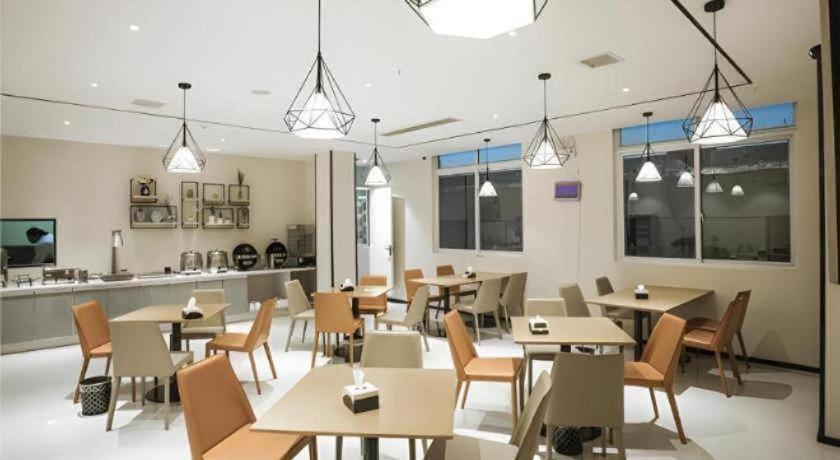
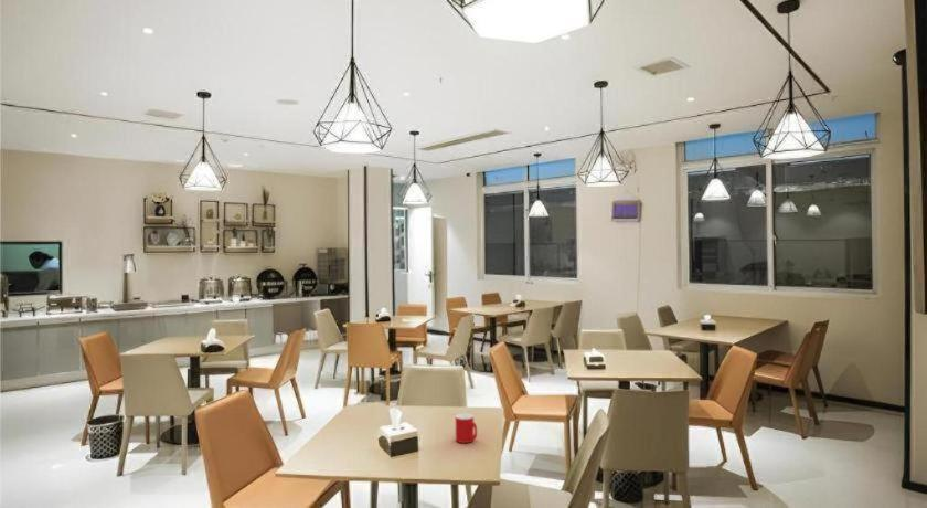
+ cup (467, 428)
